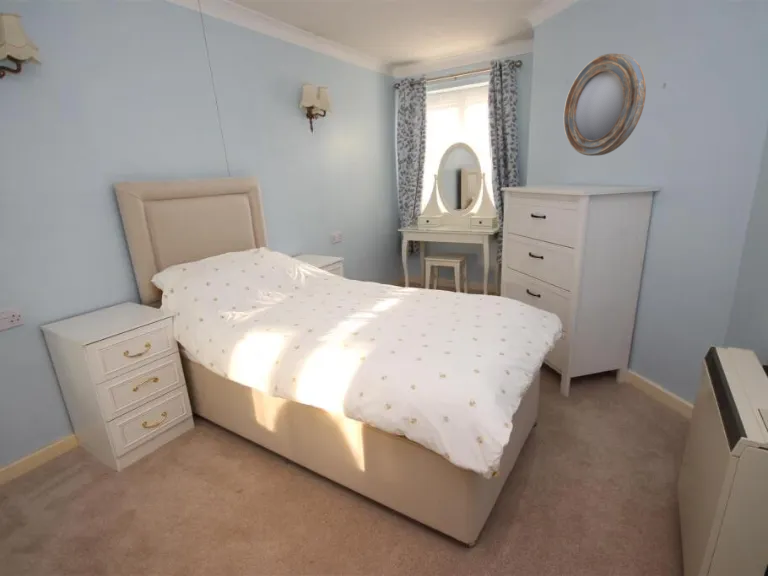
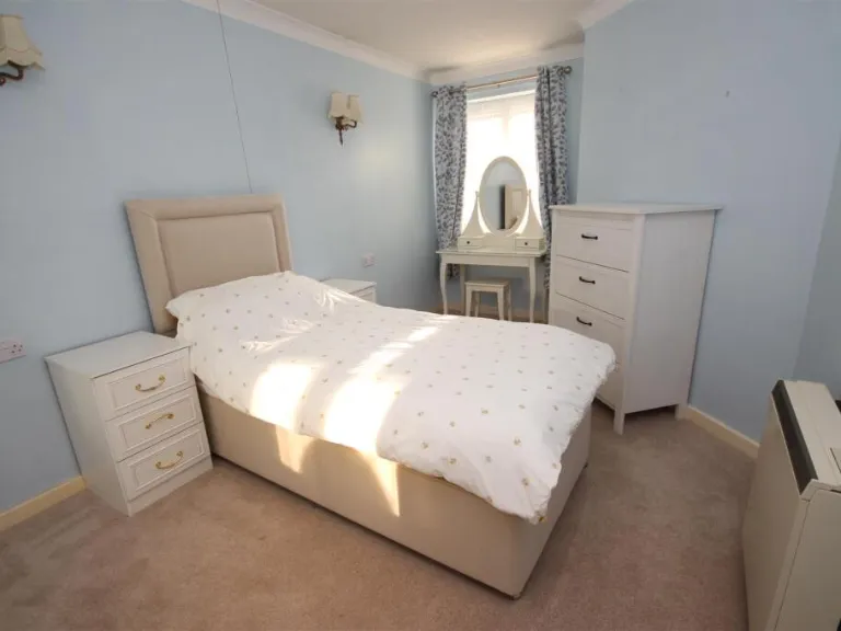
- home mirror (599, 107)
